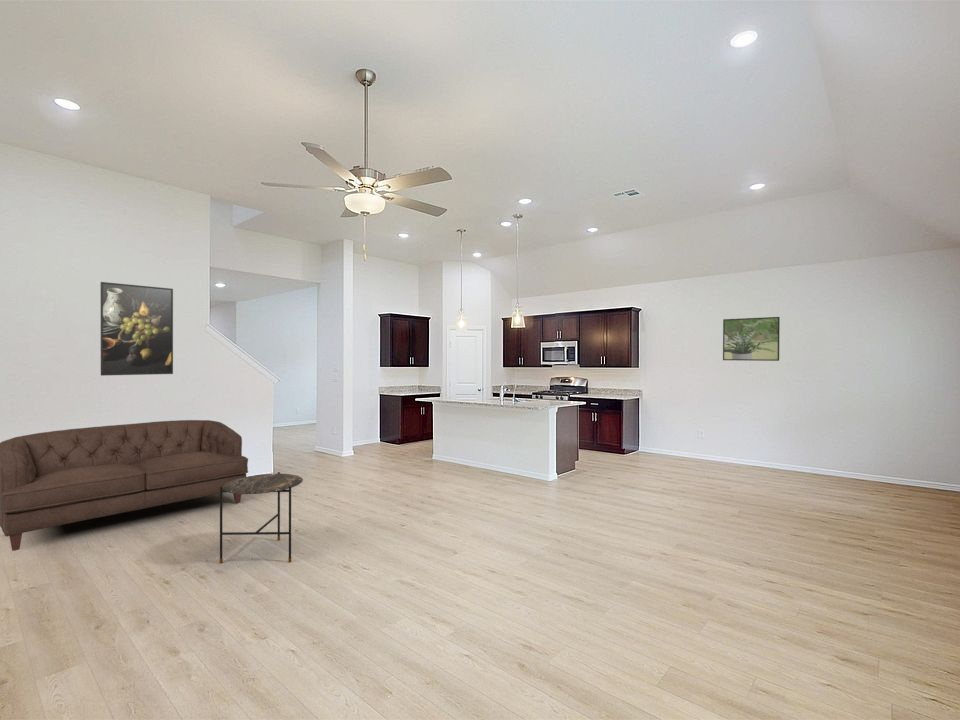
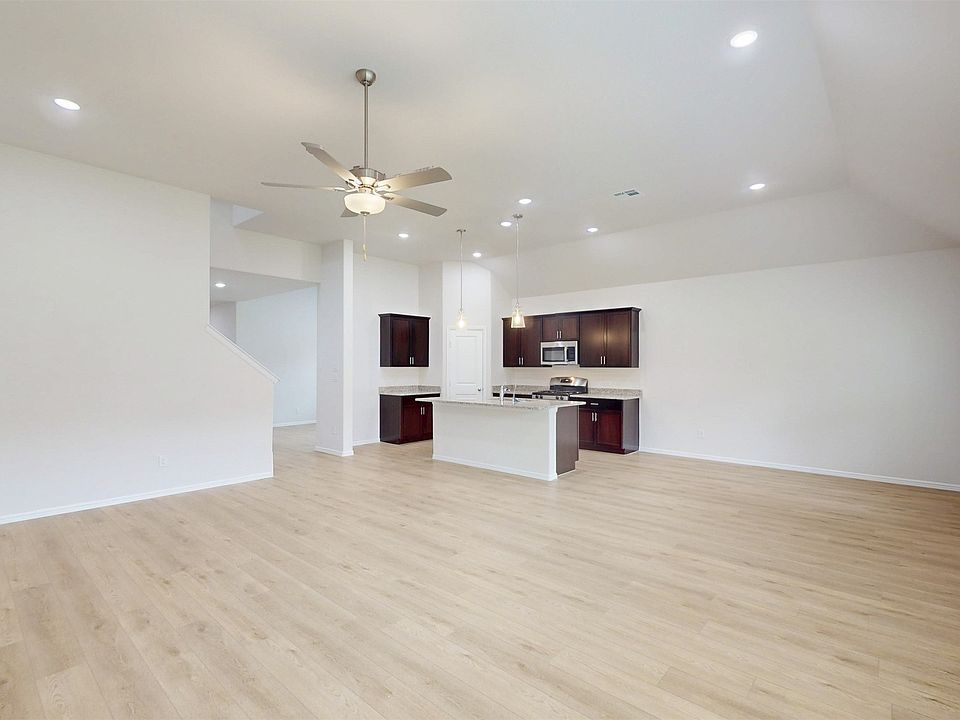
- side table (268, 521)
- sofa (132, 471)
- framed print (750, 339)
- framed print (138, 330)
